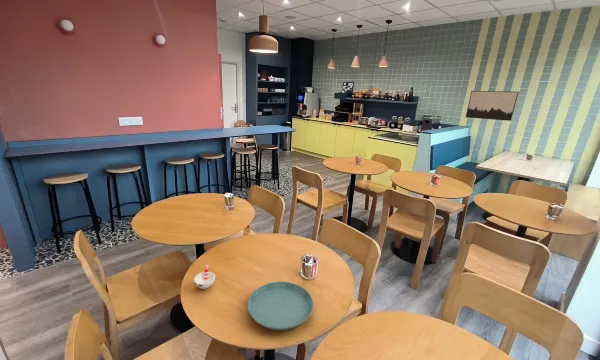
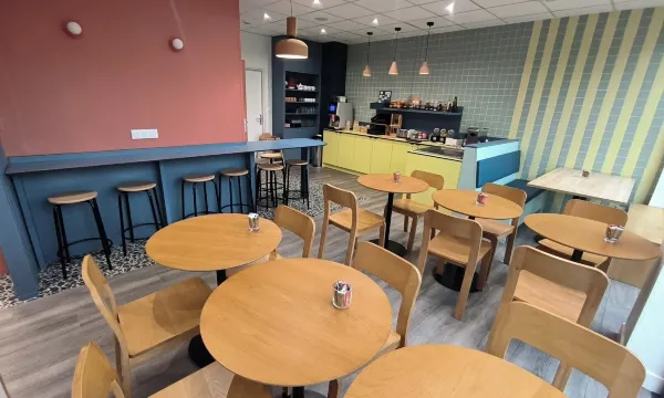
- cup (205, 279)
- saucer (280, 305)
- wall art (490, 105)
